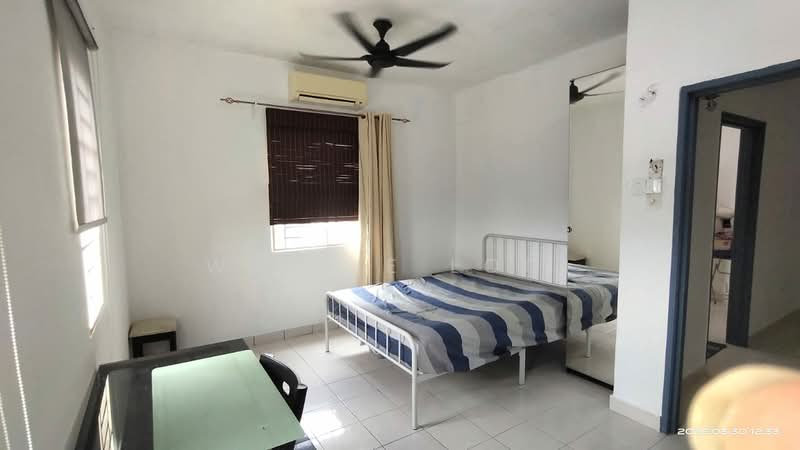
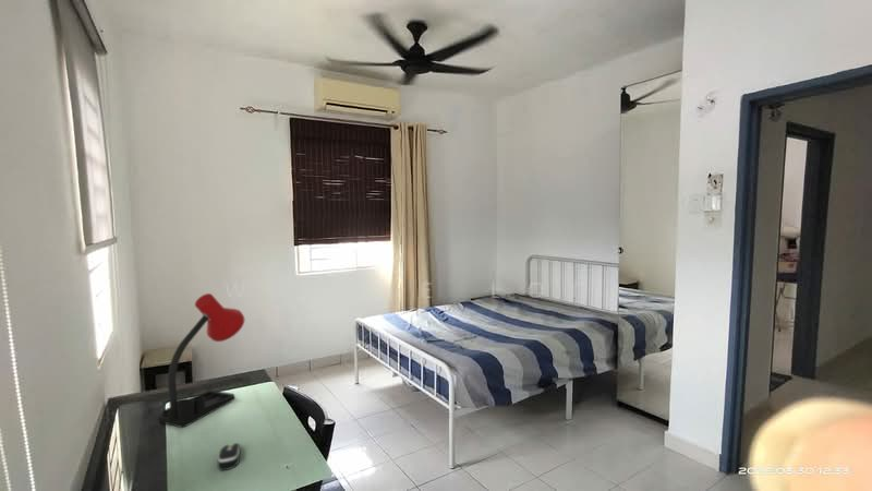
+ computer mouse (229, 454)
+ desk lamp (213, 339)
